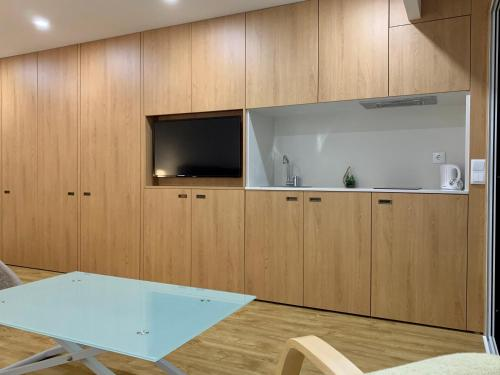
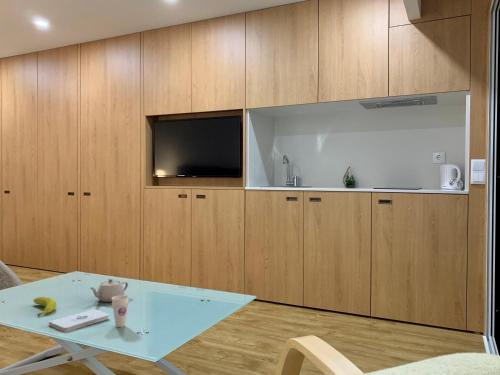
+ teapot (109, 289)
+ notepad (80, 319)
+ cup (120, 311)
+ fruit (40, 304)
